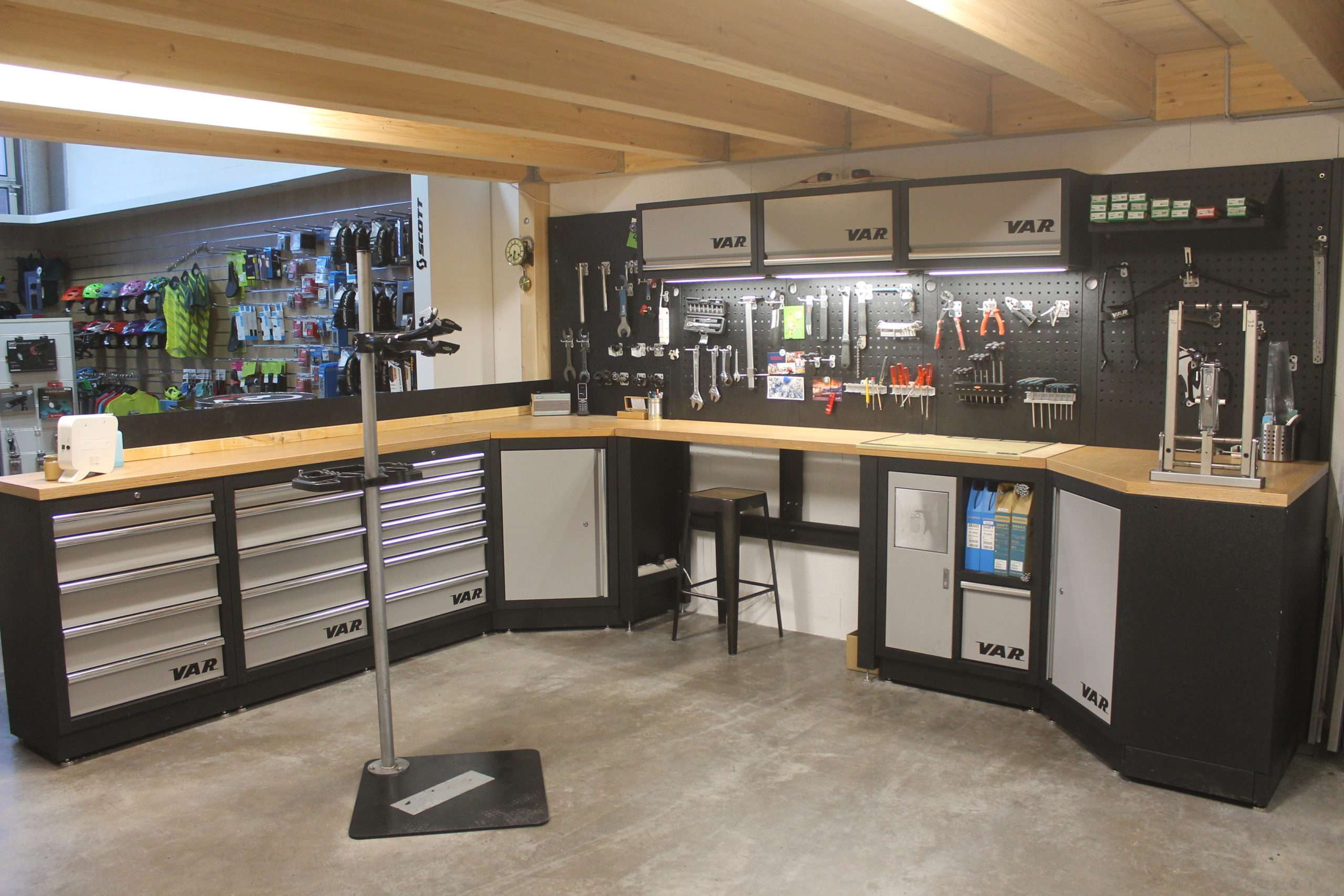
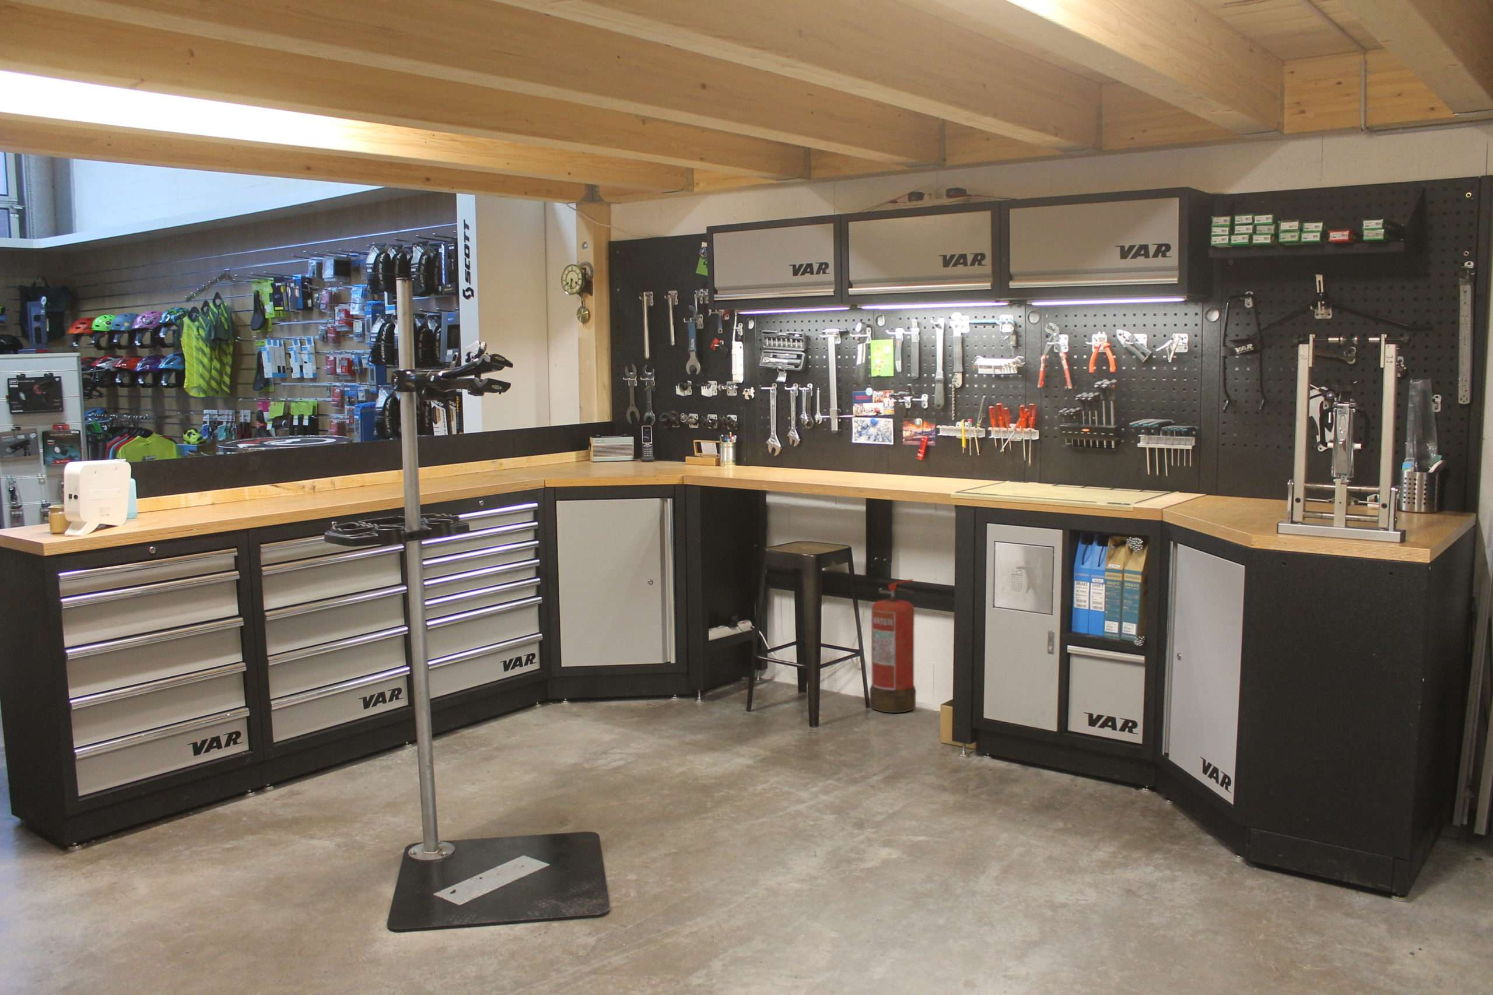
+ fire extinguisher (892, 642)
